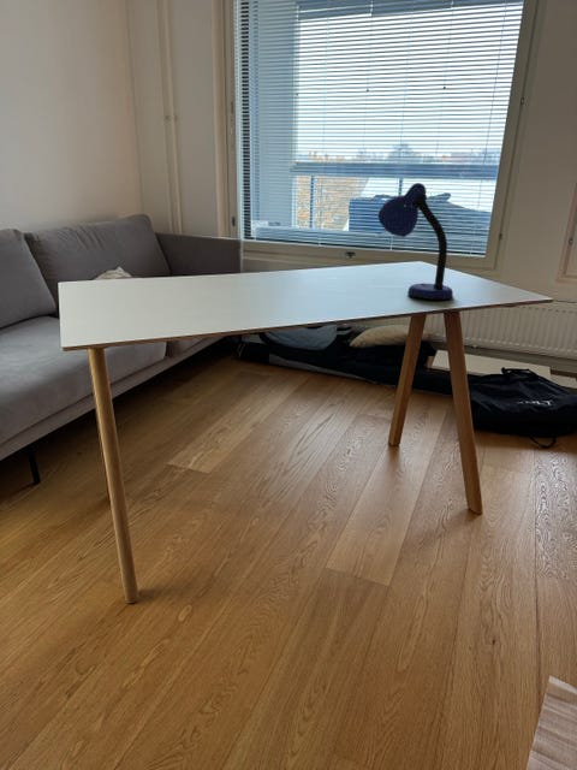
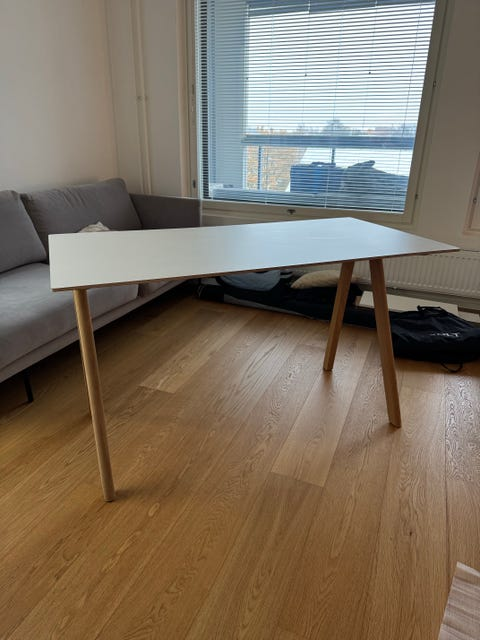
- desk lamp (410, 232)
